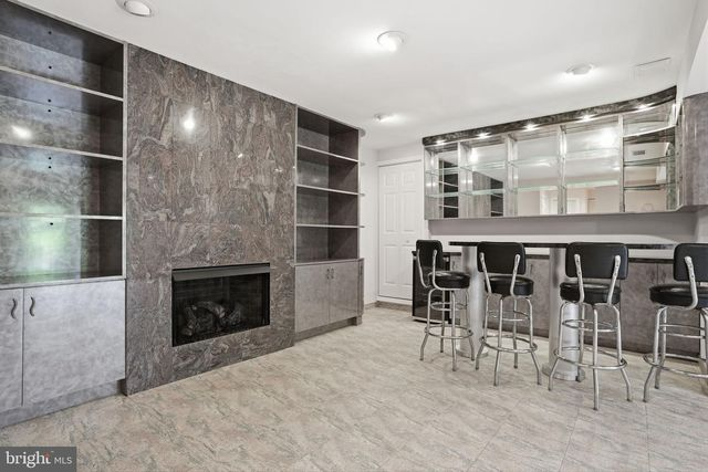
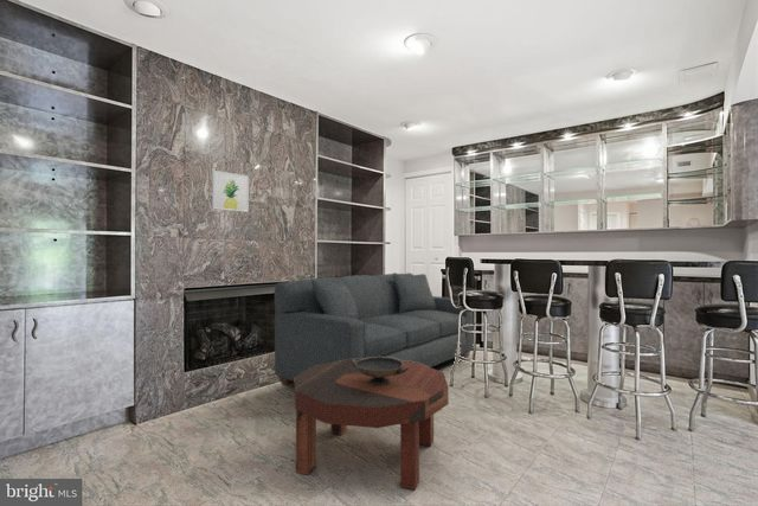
+ coffee table (372, 416)
+ decorative bowl (379, 372)
+ wall art (231, 191)
+ sofa (386, 322)
